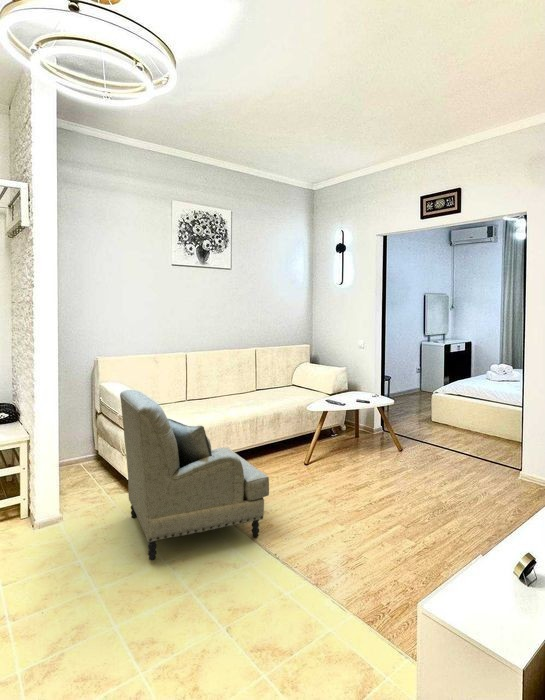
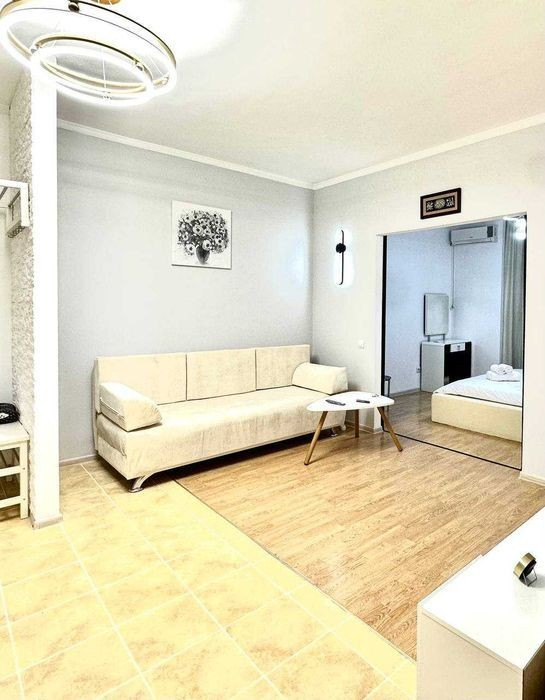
- armchair (191, 459)
